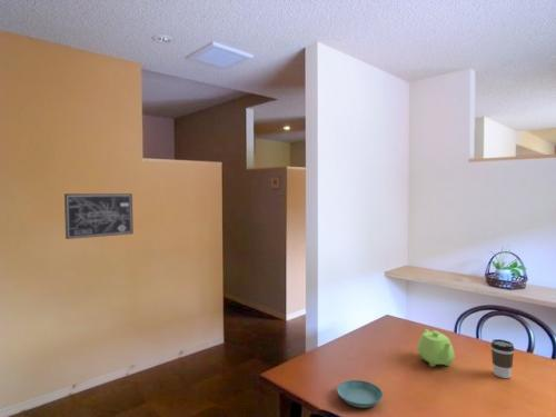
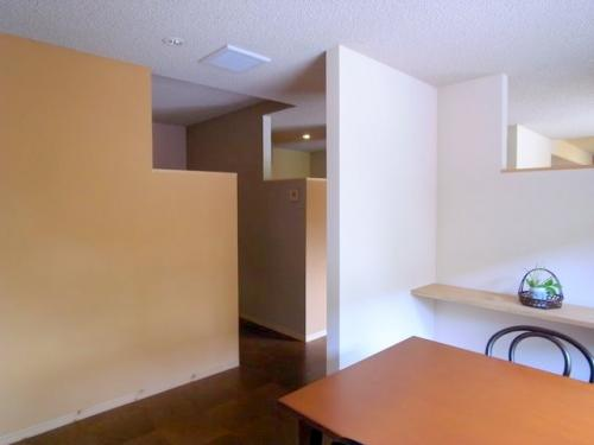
- saucer (359, 395)
- wall art (100, 215)
- teapot (436, 347)
- coffee cup (502, 358)
